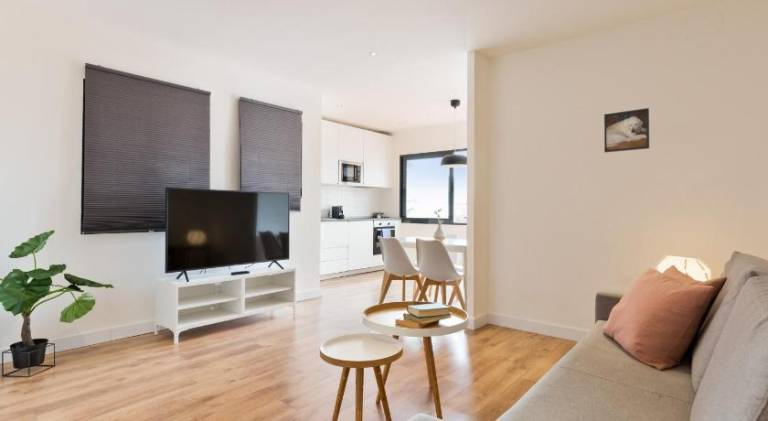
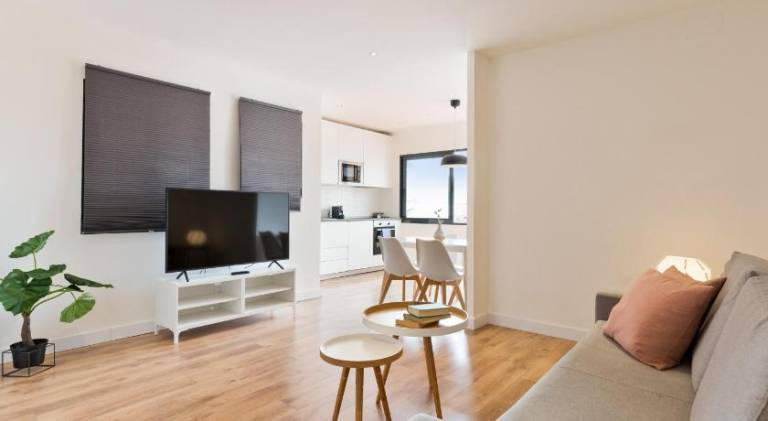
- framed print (626, 130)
